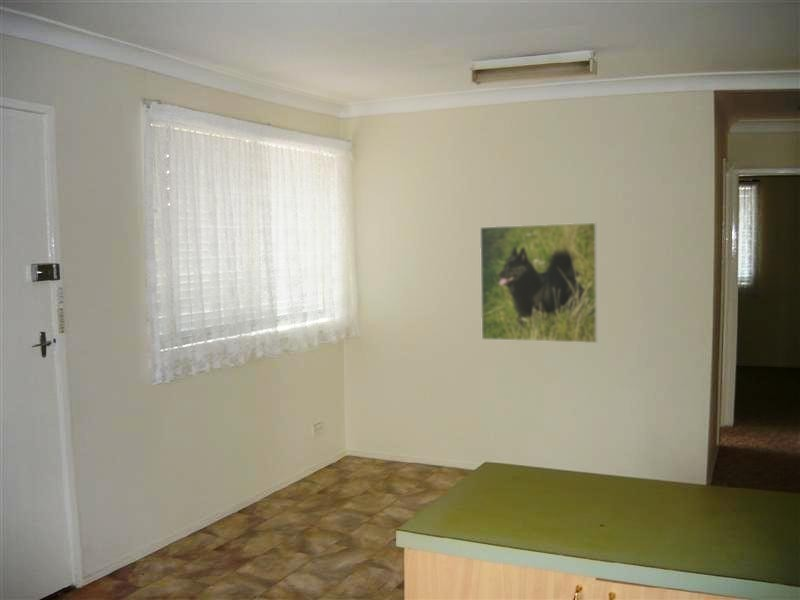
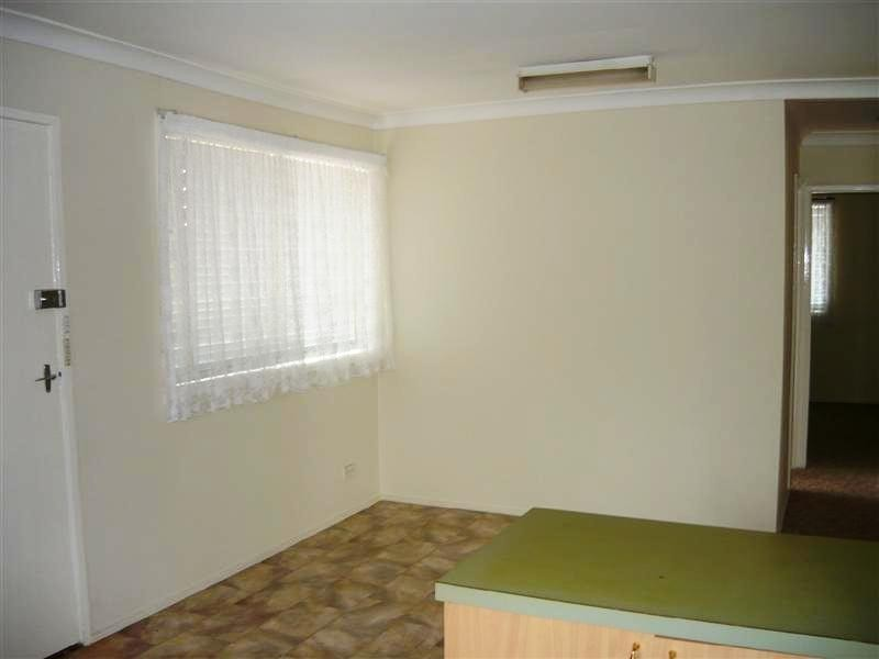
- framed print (537, 283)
